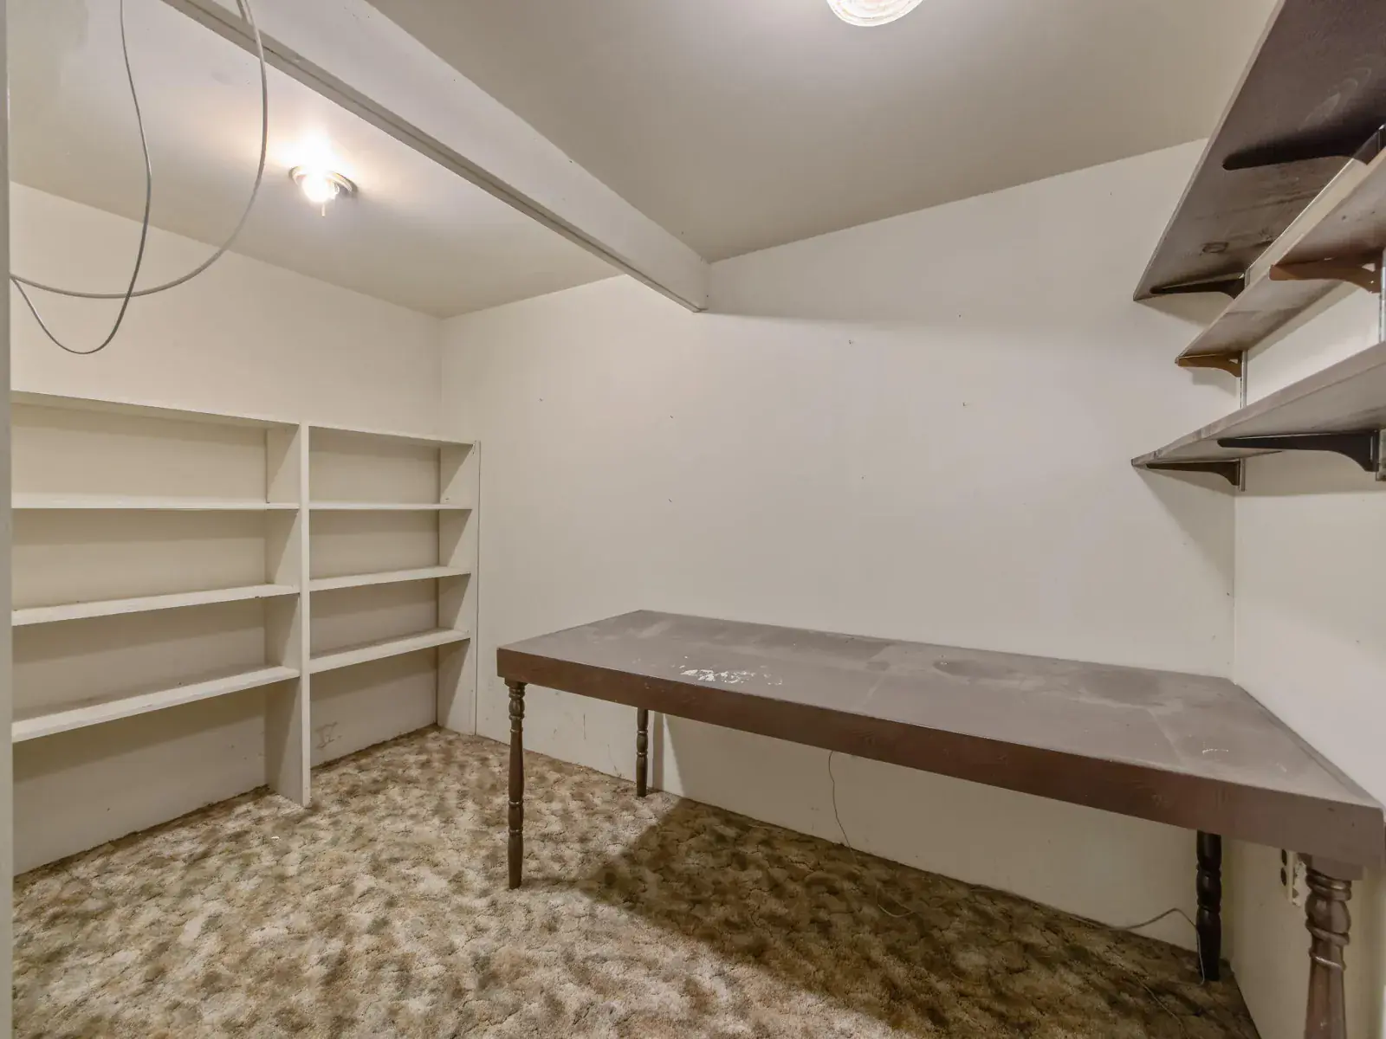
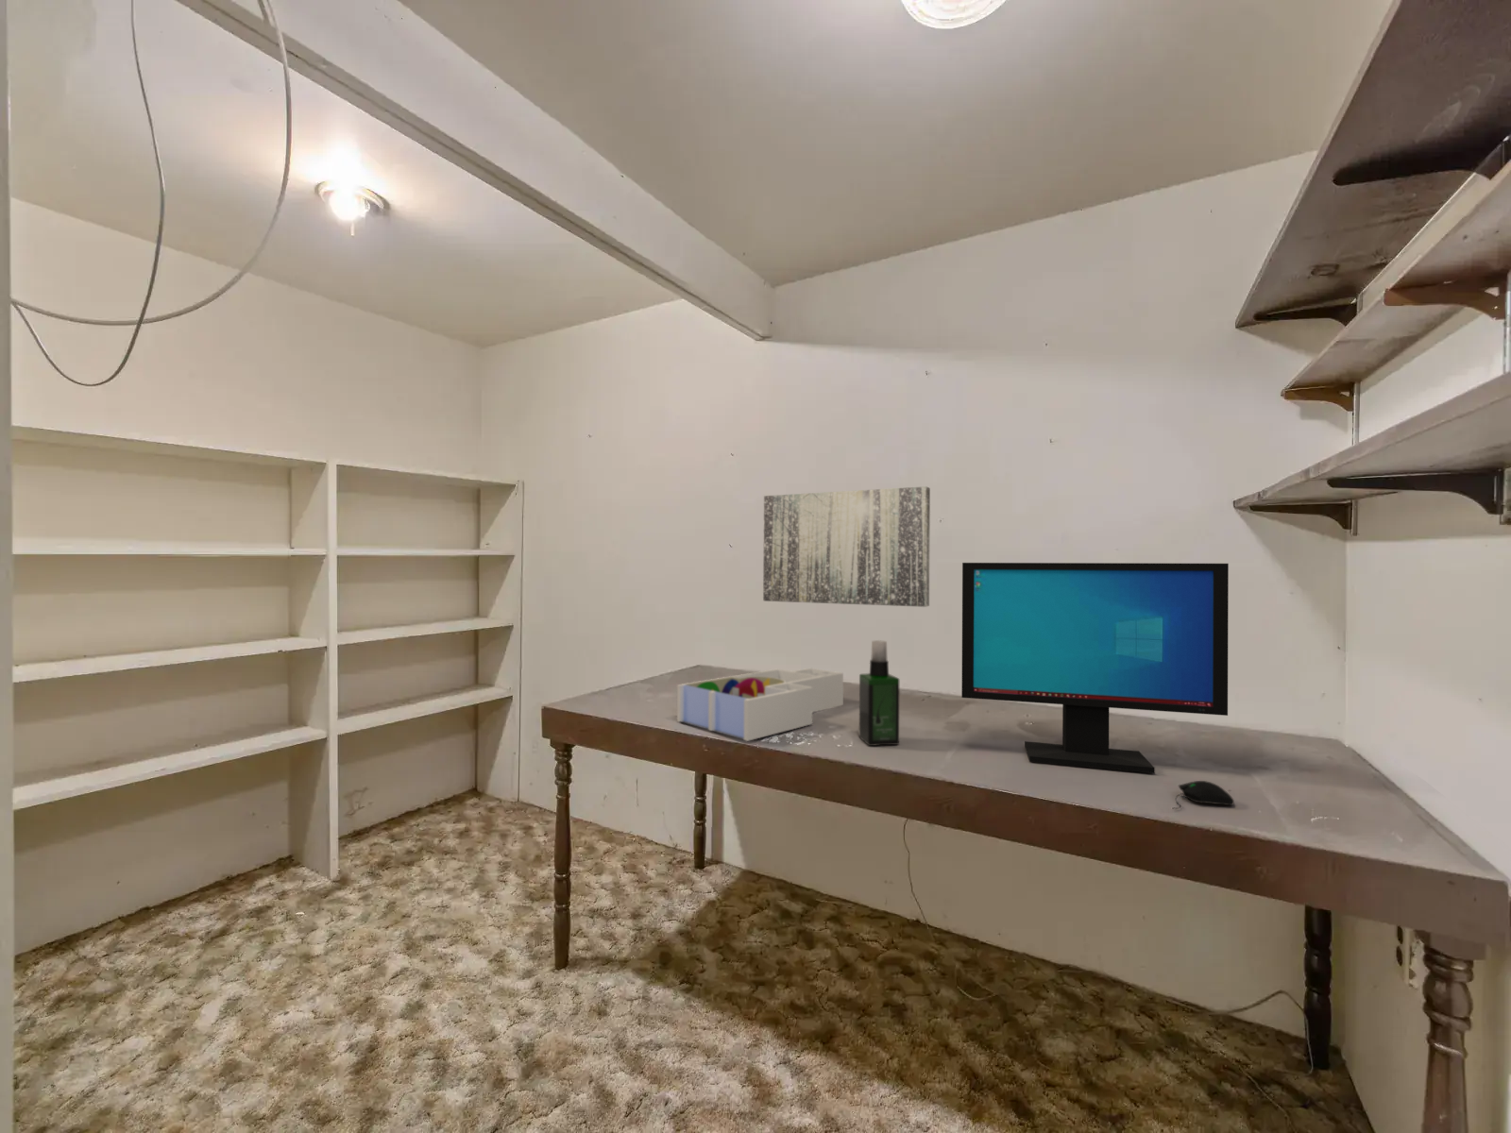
+ computer monitor (1084, 661)
+ desk organizer (776, 697)
+ computer mouse (1197, 793)
+ wall art (841, 547)
+ spray bottle (878, 691)
